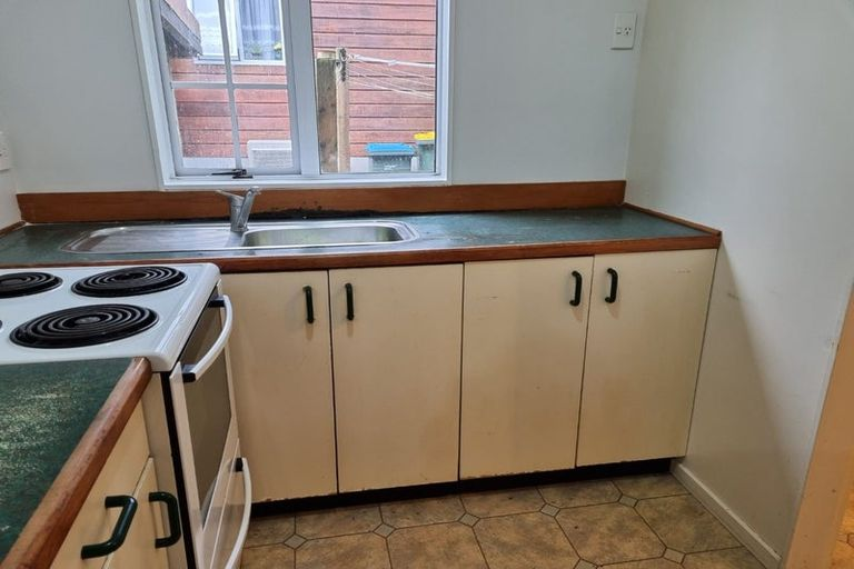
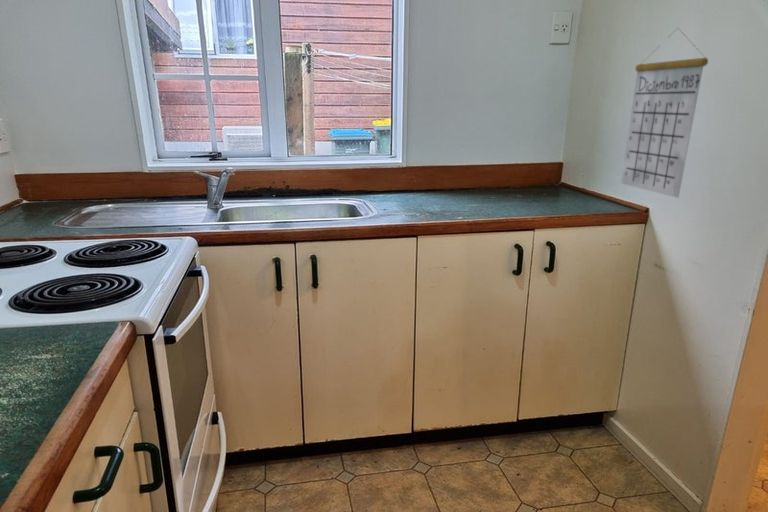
+ calendar (660, 112)
